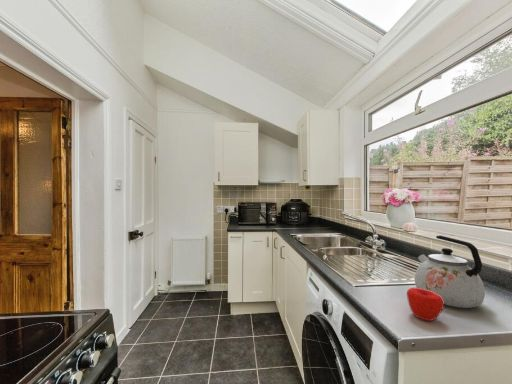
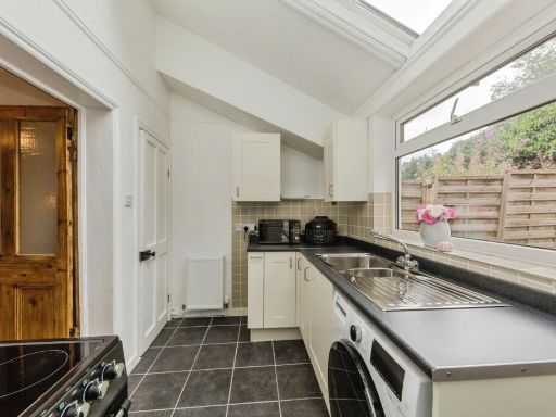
- kettle (446, 267)
- apple (424, 304)
